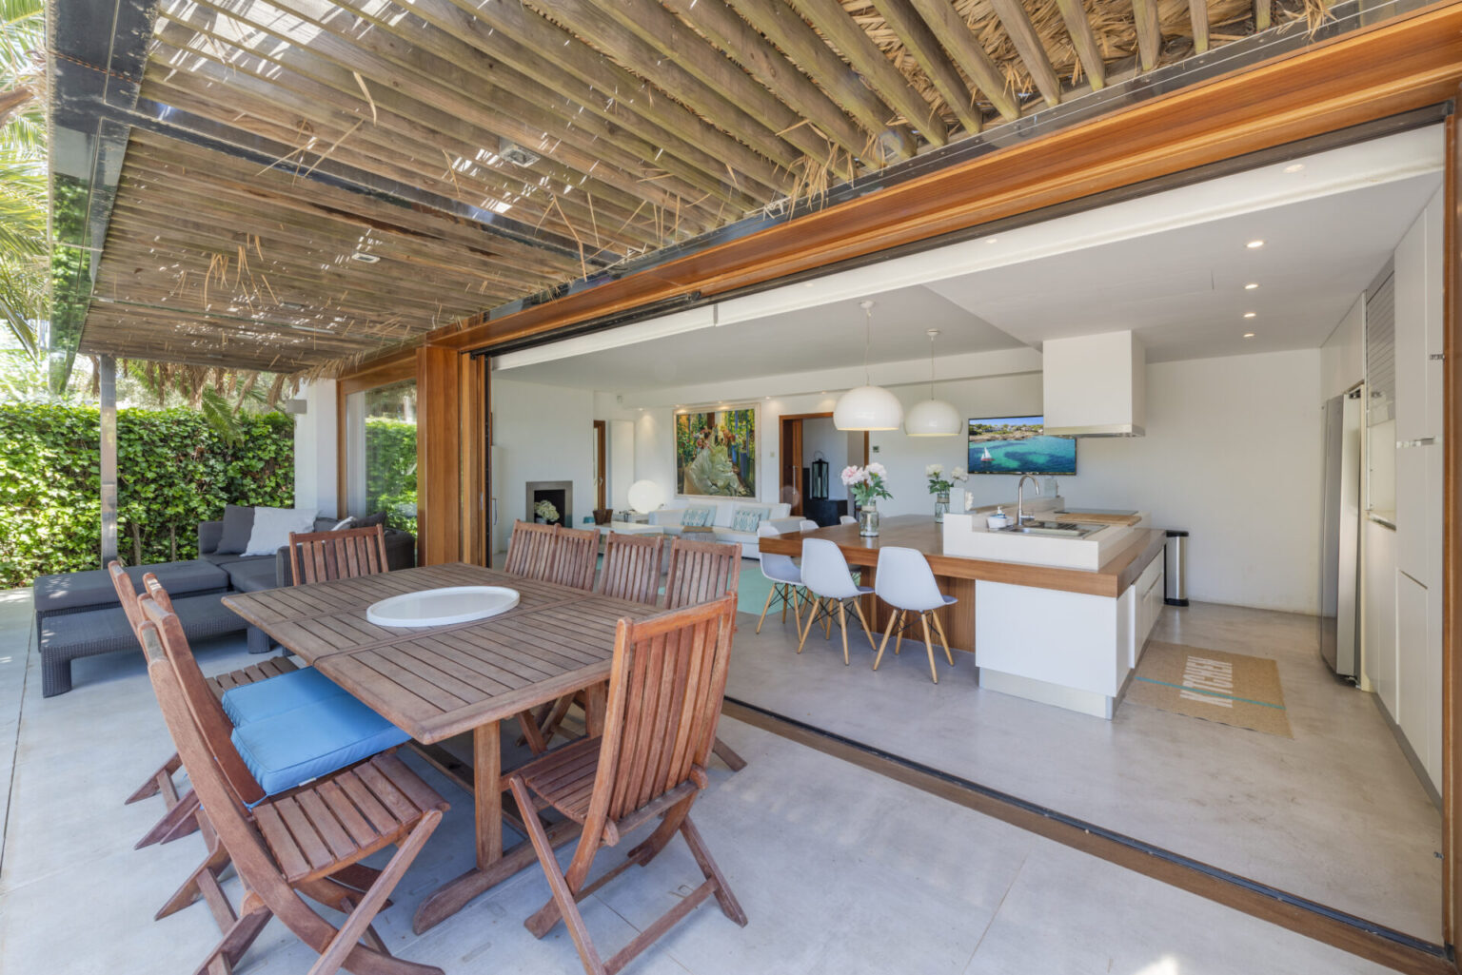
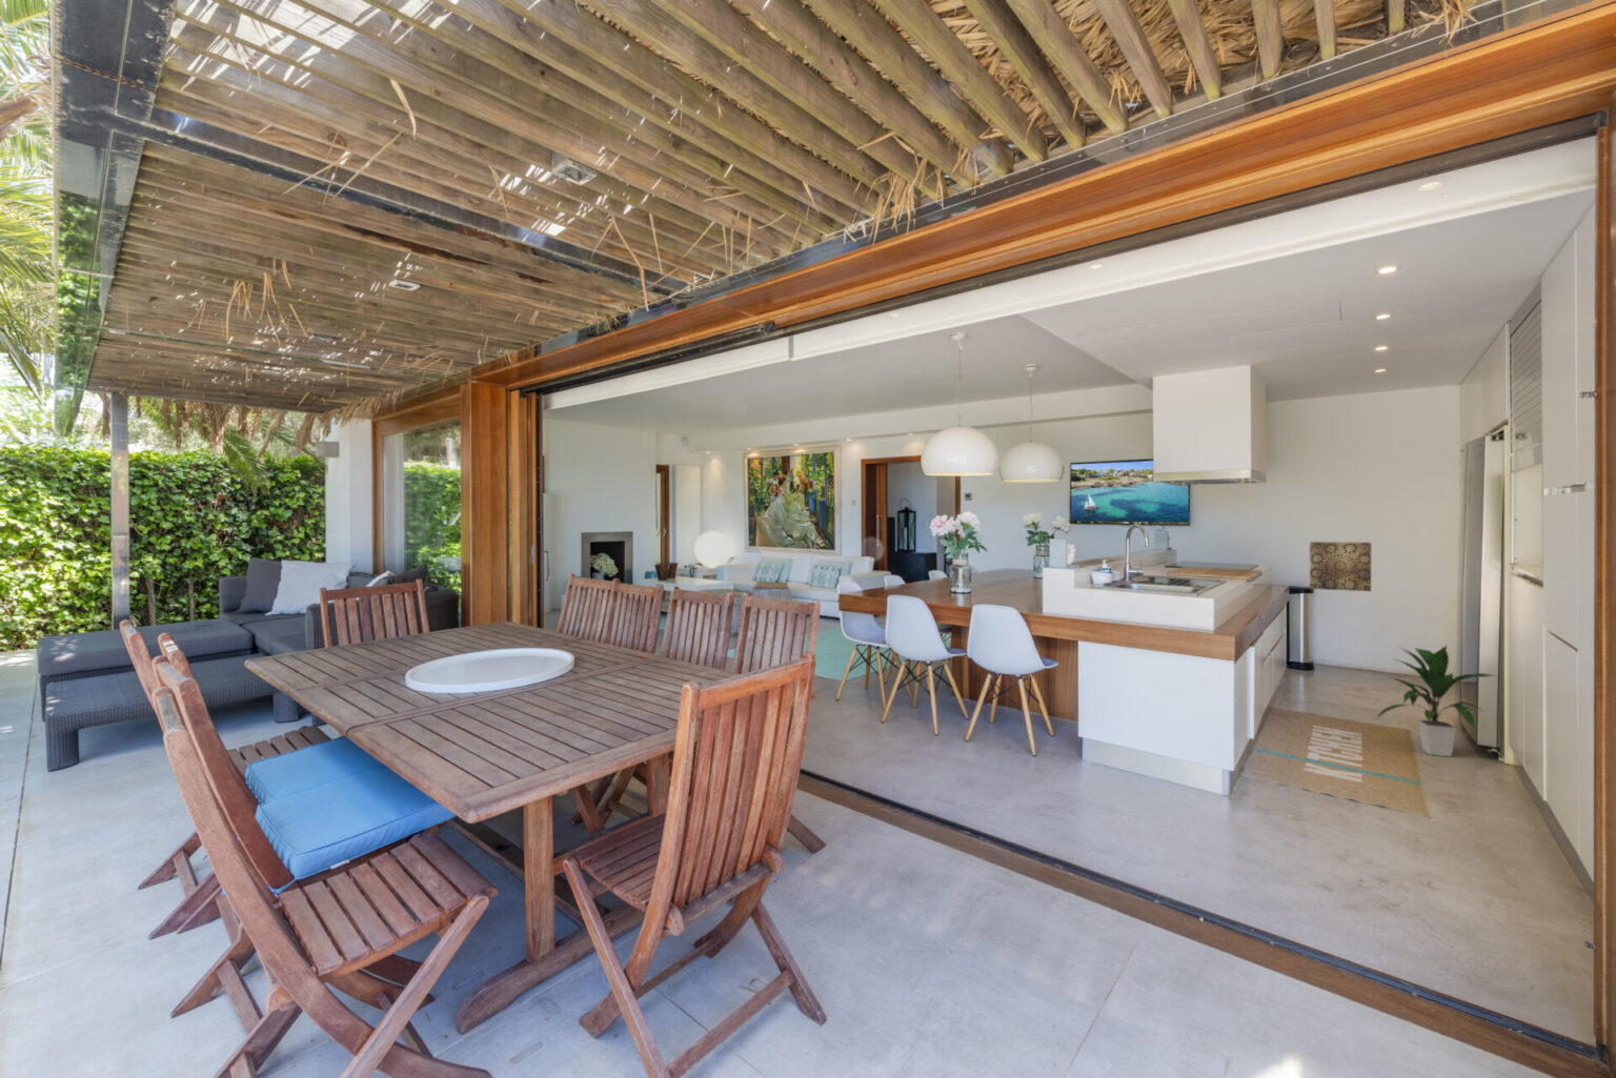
+ wall art (1339, 565)
+ indoor plant (1429, 697)
